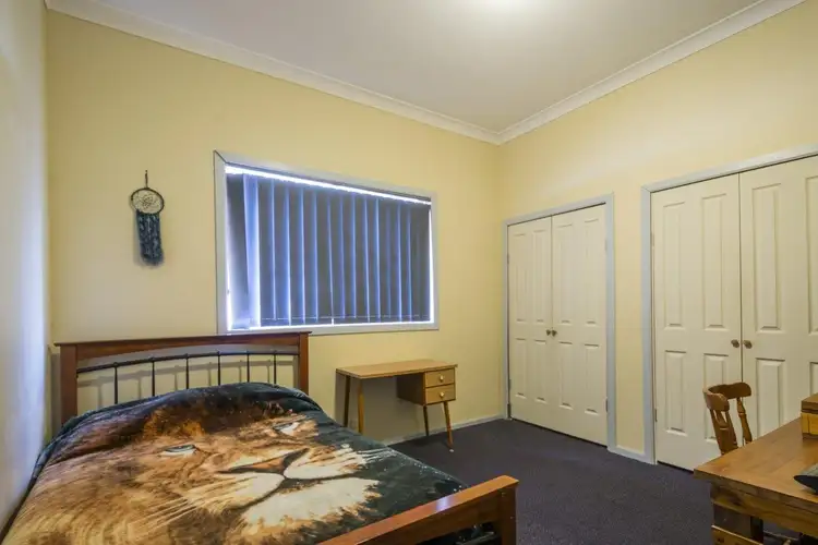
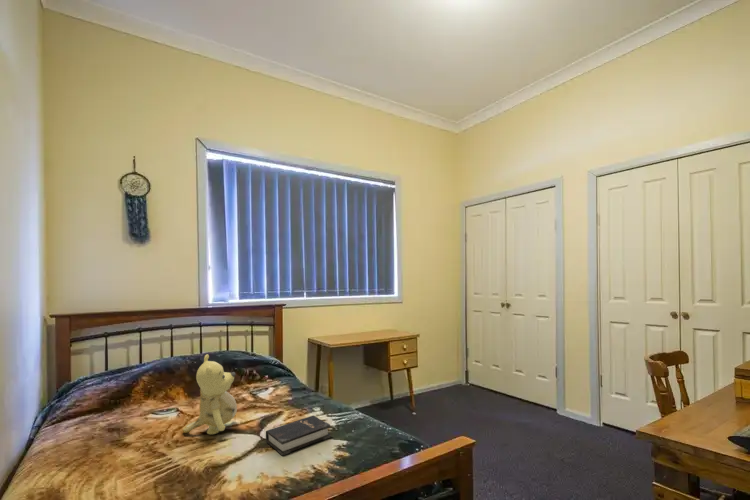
+ hardback book (298, 433)
+ teddy bear (210, 393)
